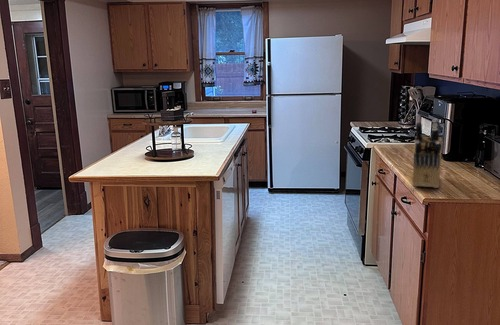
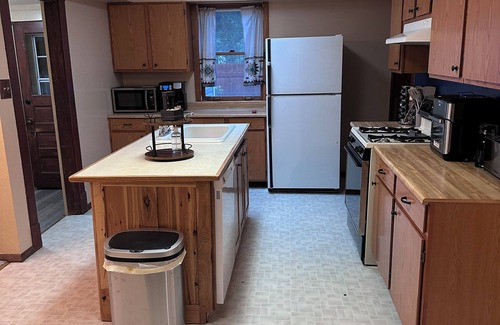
- knife block (427, 150)
